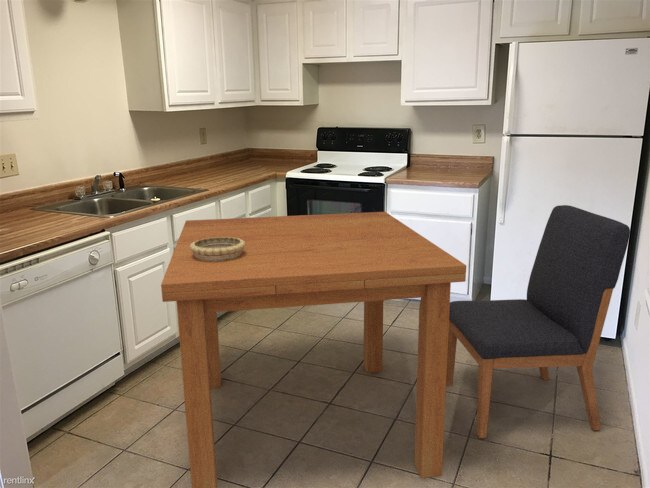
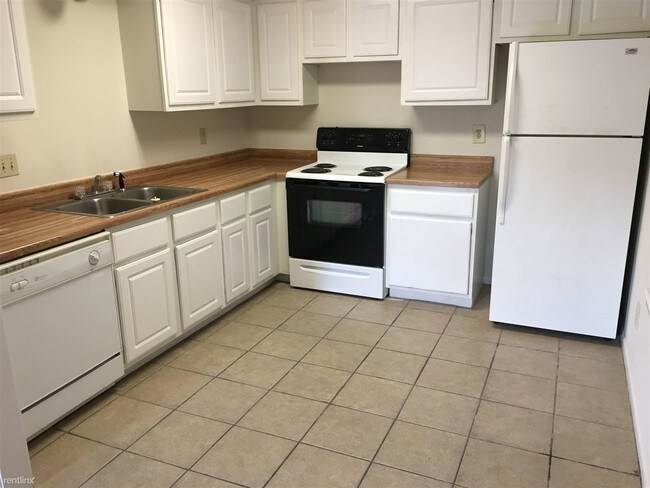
- decorative bowl (218, 248)
- dining table (303, 305)
- chair (525, 313)
